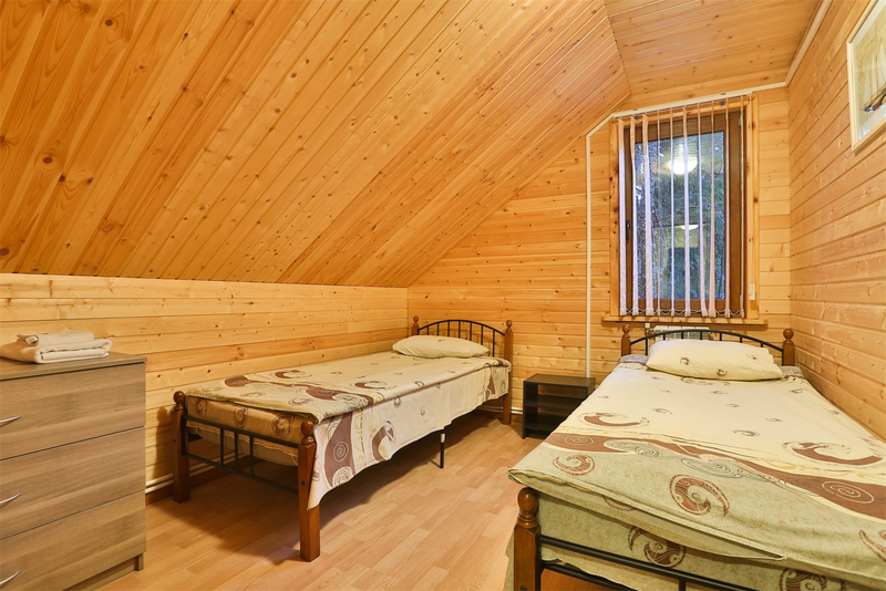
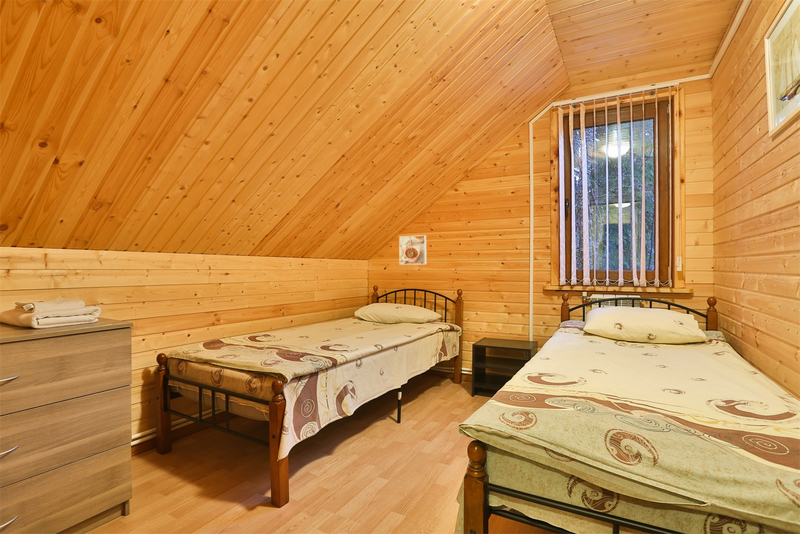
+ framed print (412, 250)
